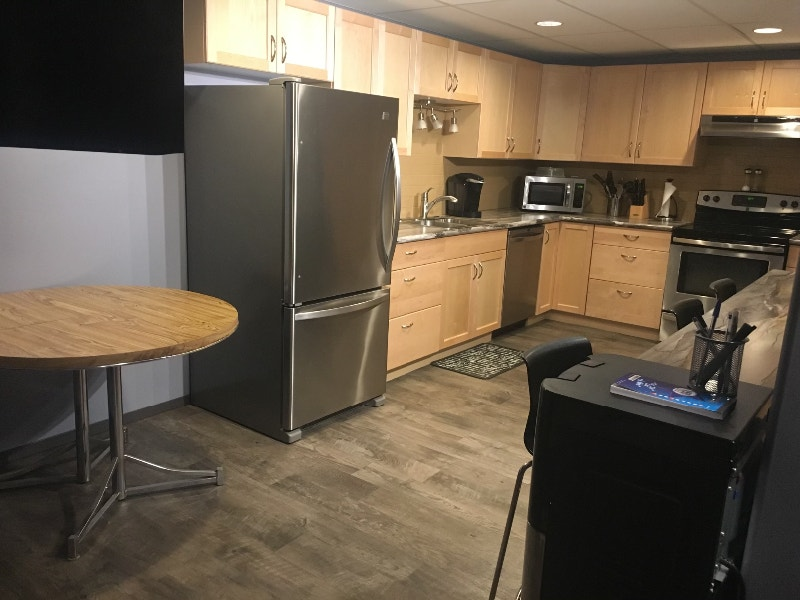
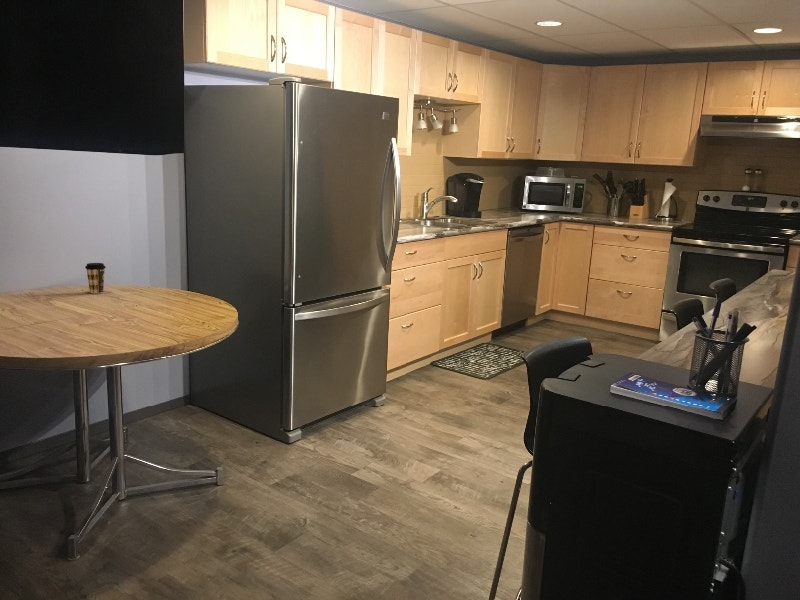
+ coffee cup (95, 278)
